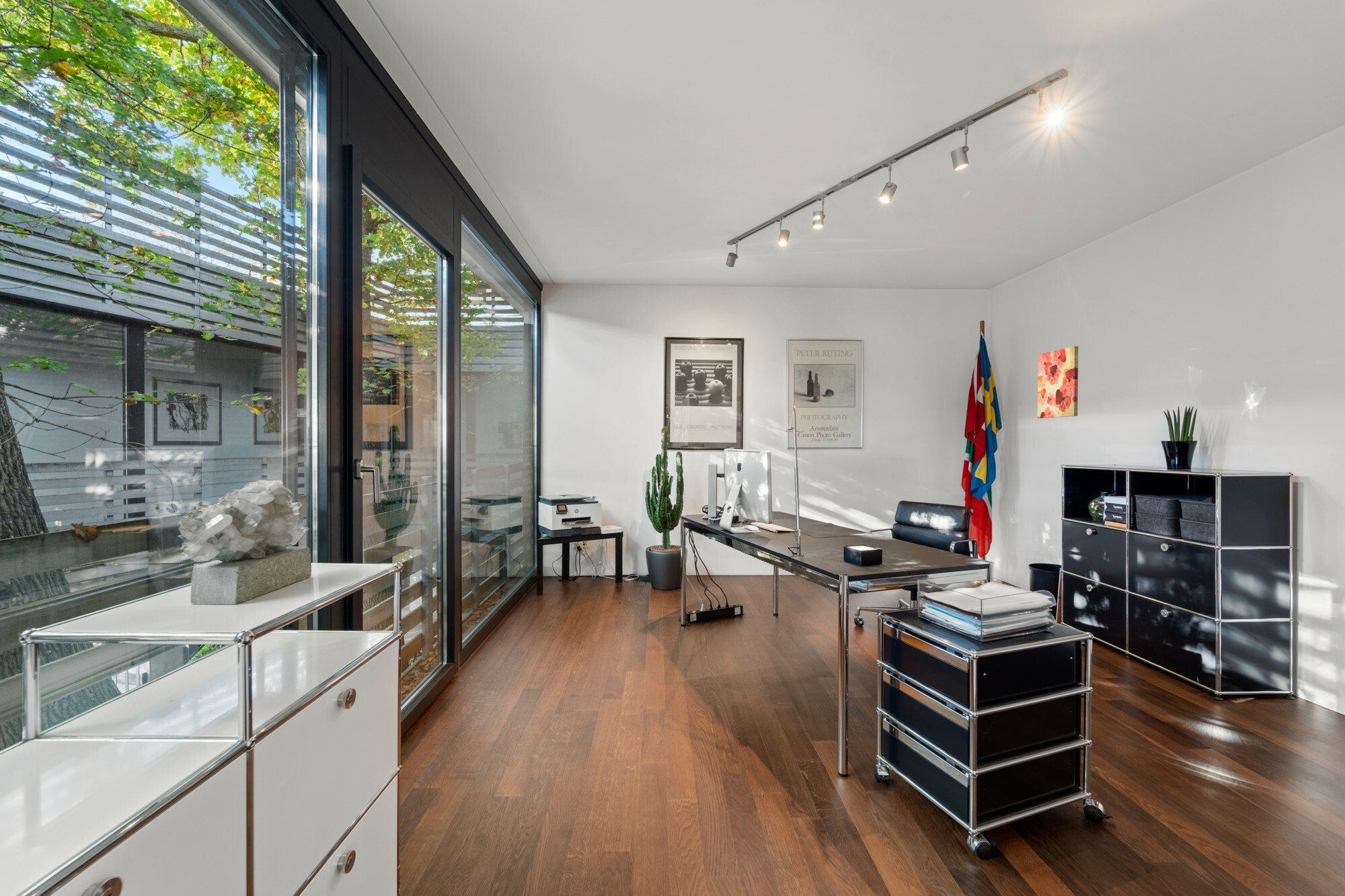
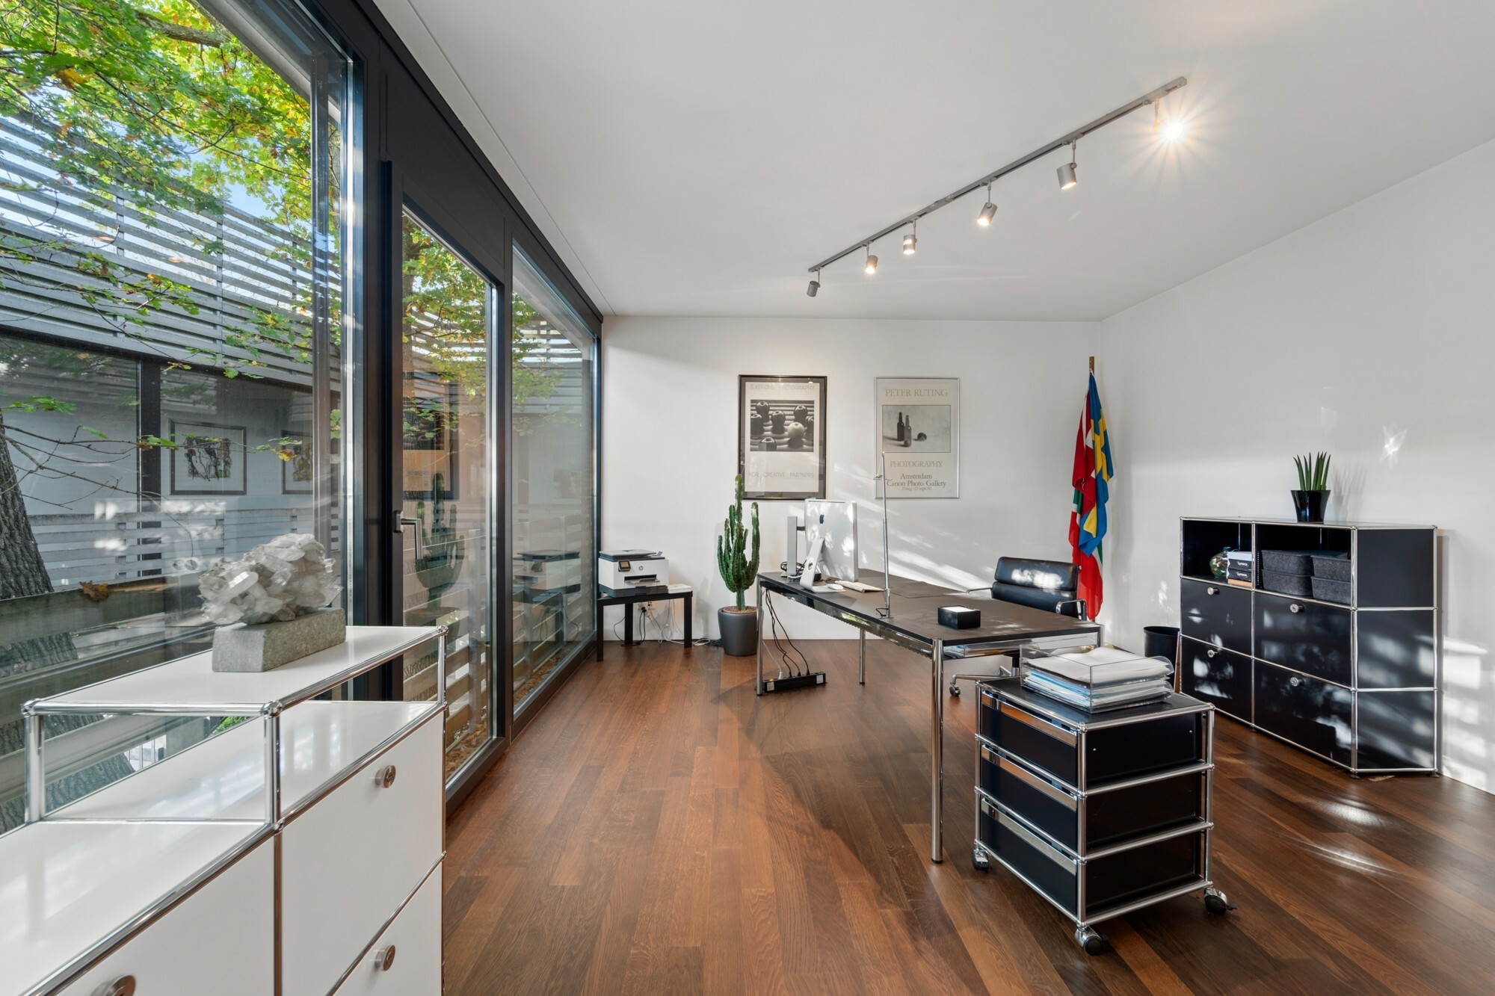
- wall art (1056, 384)
